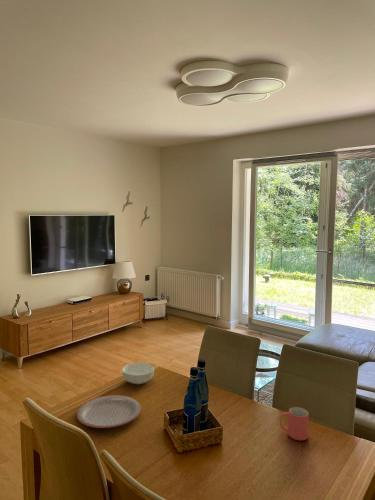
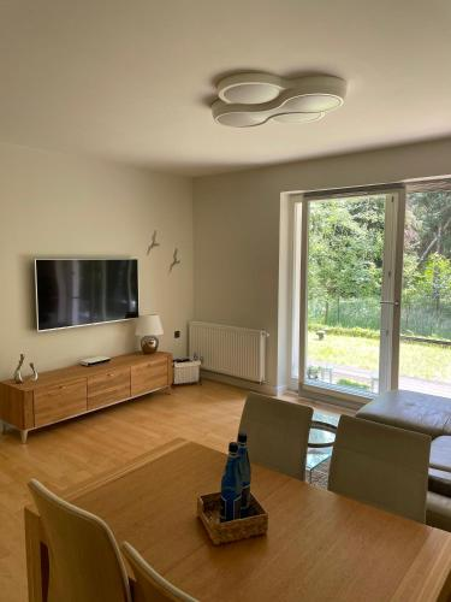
- mug (293, 422)
- cereal bowl (138, 374)
- plate (109, 412)
